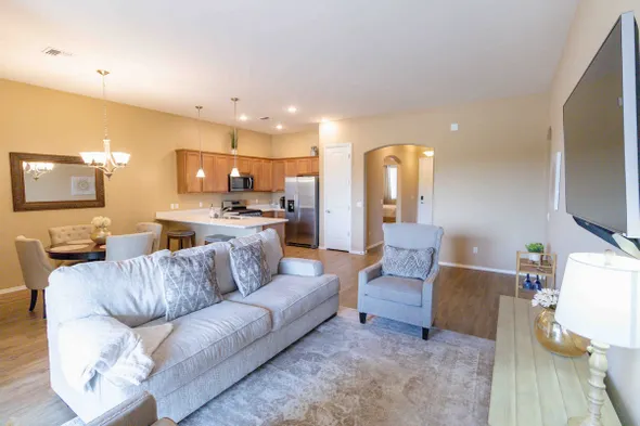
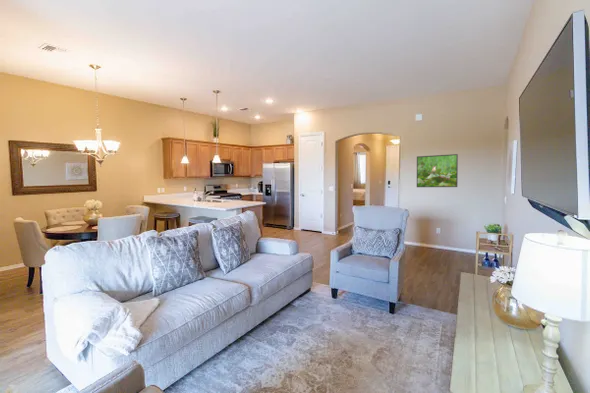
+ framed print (436, 171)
